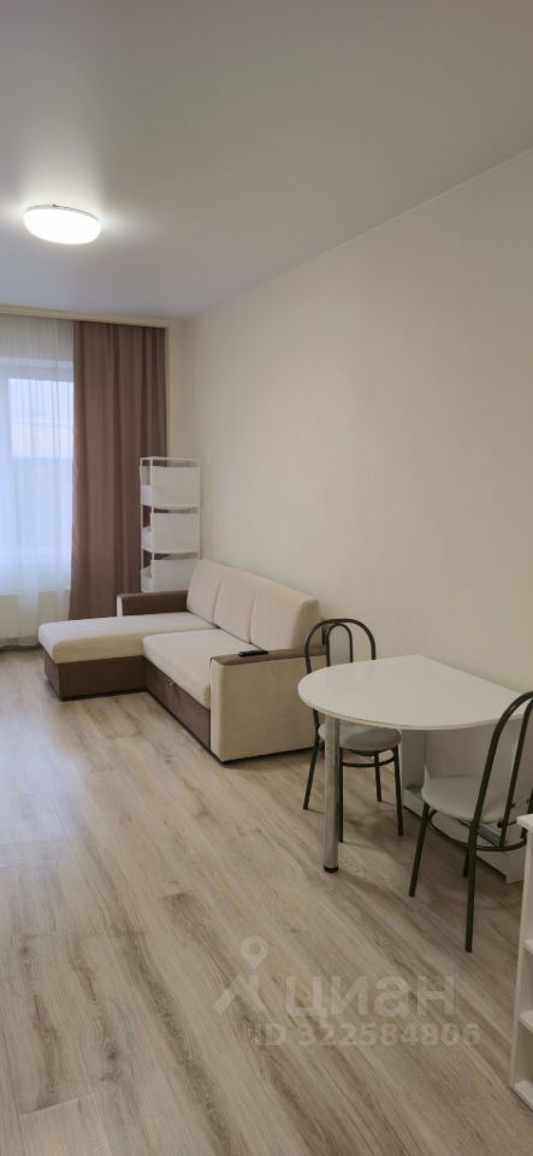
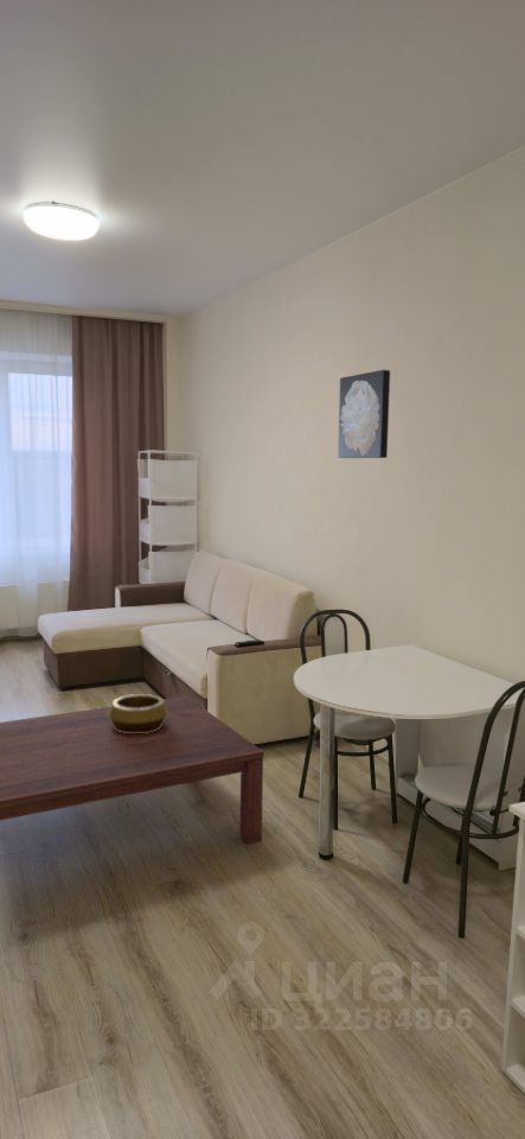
+ coffee table (95, 785)
+ wall art (363, 416)
+ decorative bowl (137, 713)
